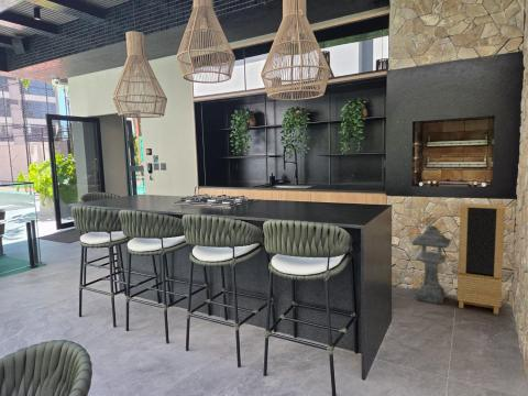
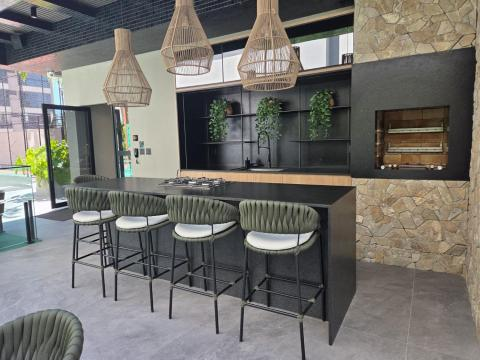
- storage cabinet (480, 256)
- lantern (431, 262)
